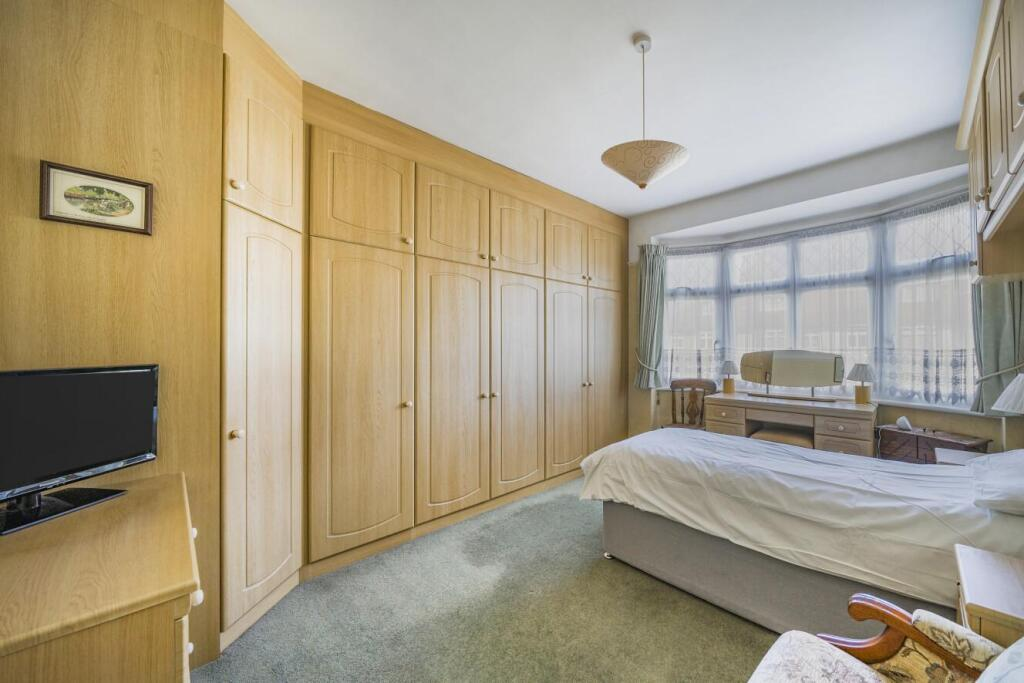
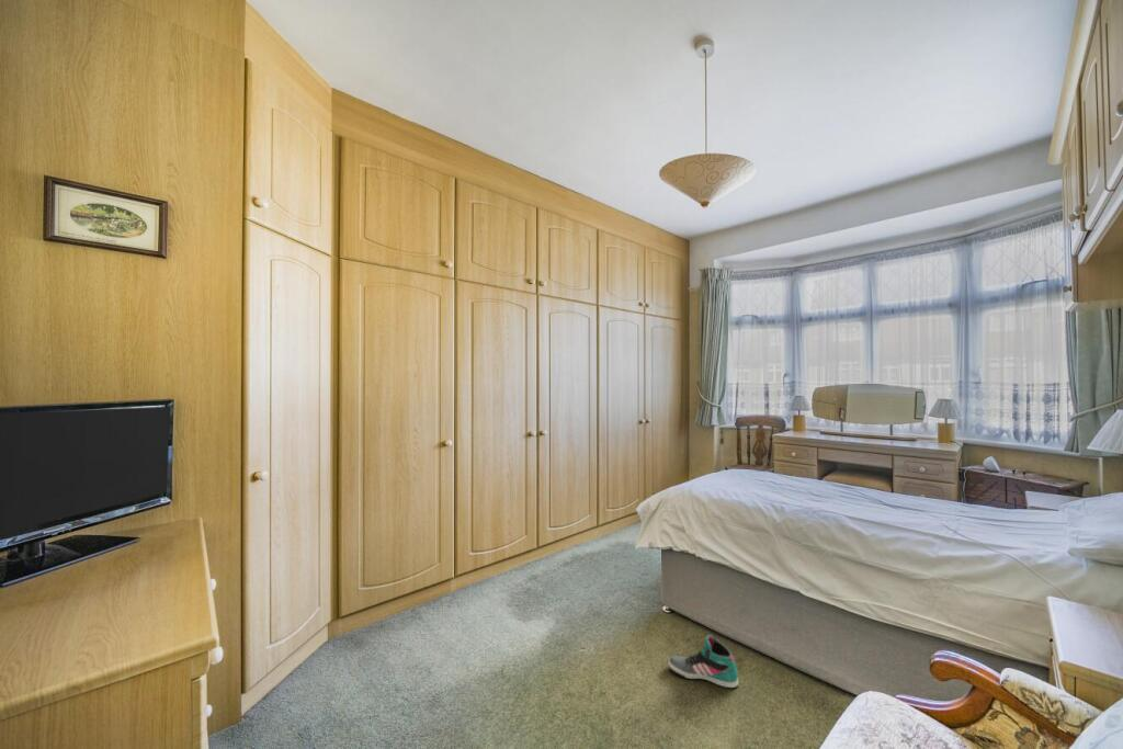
+ sneaker (702, 656)
